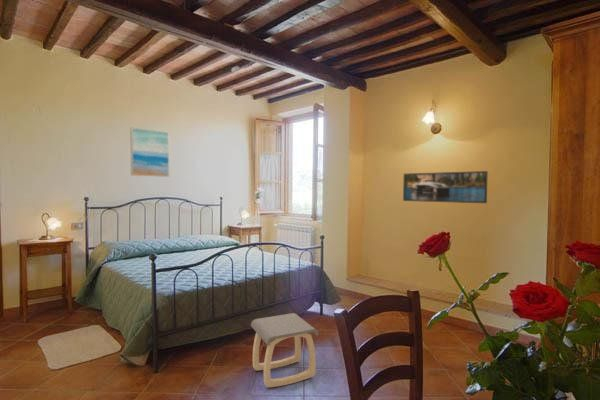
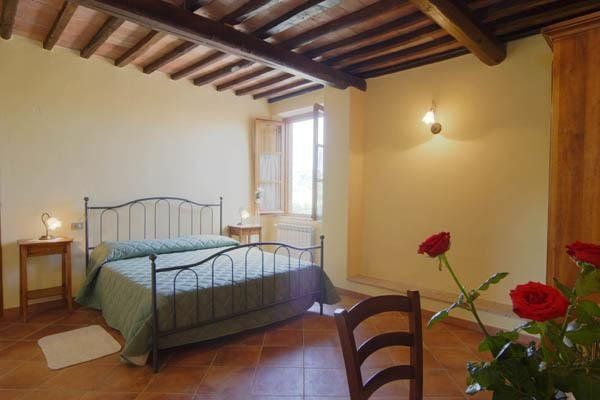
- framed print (441, 187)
- wall art (150, 153)
- stool (279, 341)
